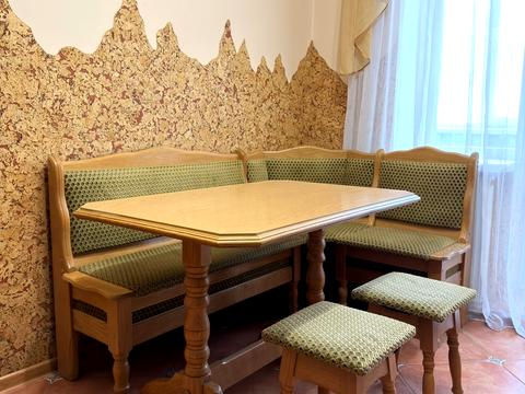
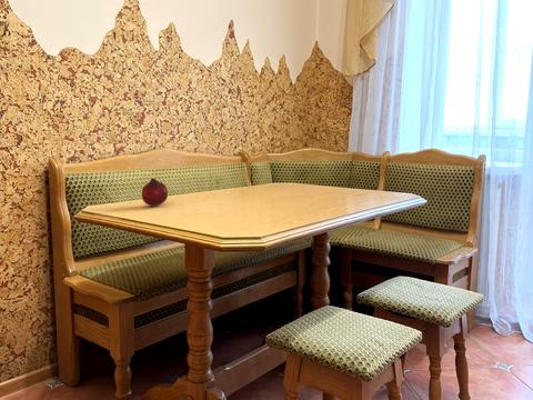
+ fruit (154, 192)
